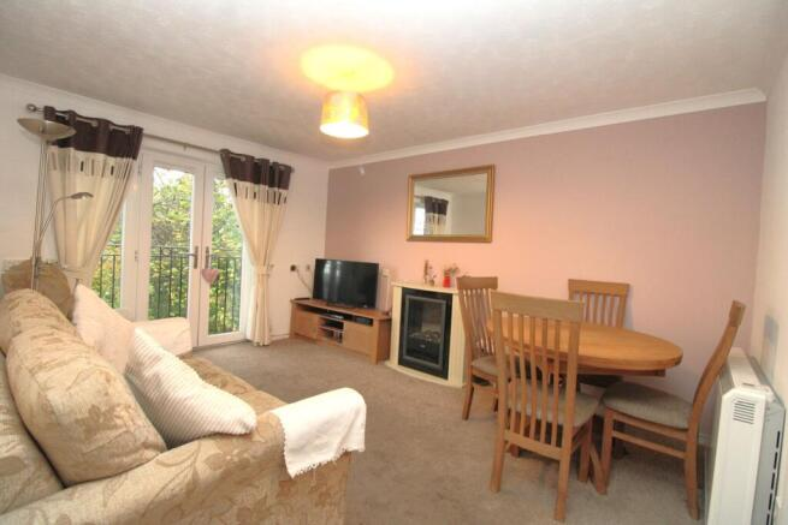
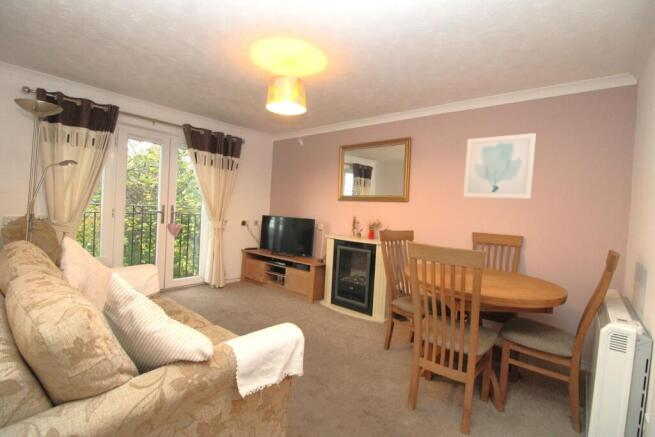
+ wall art (497, 167)
